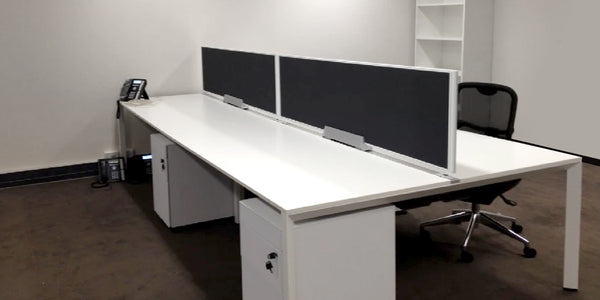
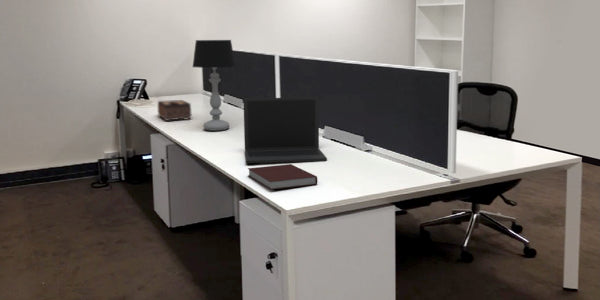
+ notebook (281, 176)
+ table lamp (214, 85)
+ tissue box (174, 109)
+ laptop (284, 128)
